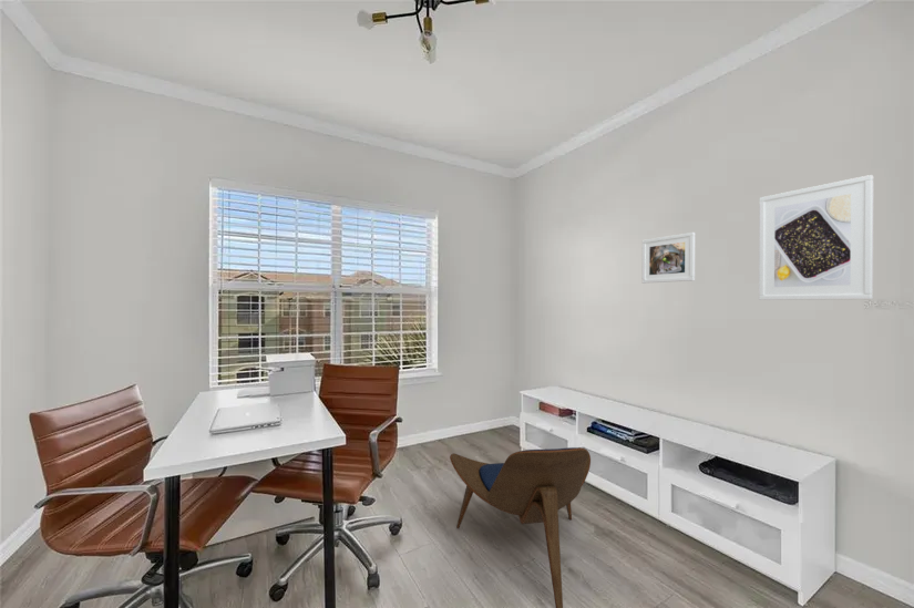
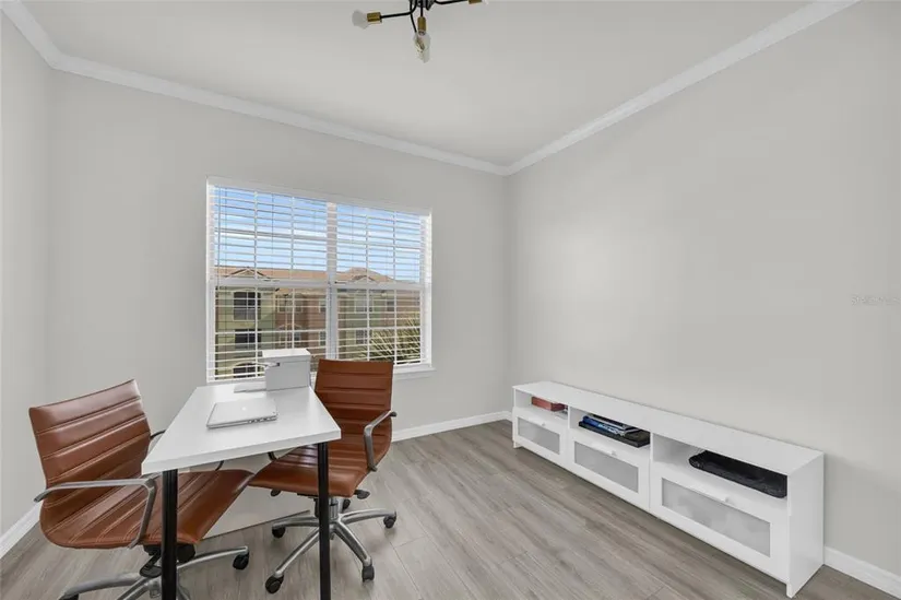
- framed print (810, 243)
- lounge chair (531, 491)
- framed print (667, 259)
